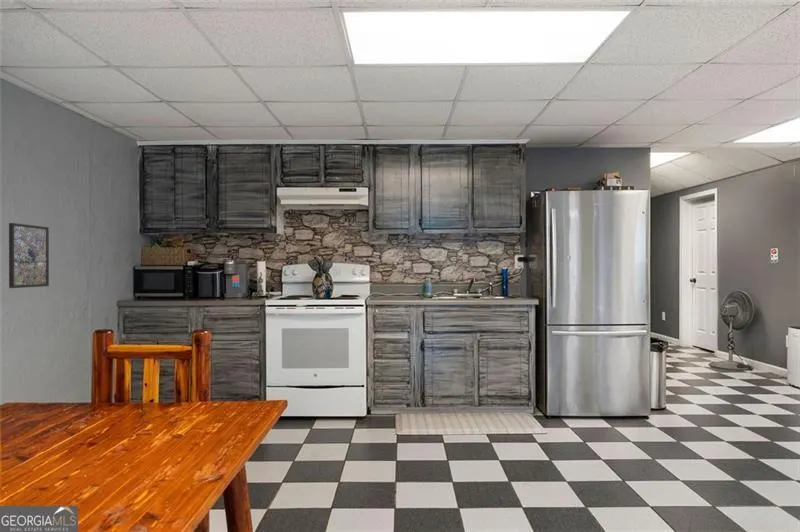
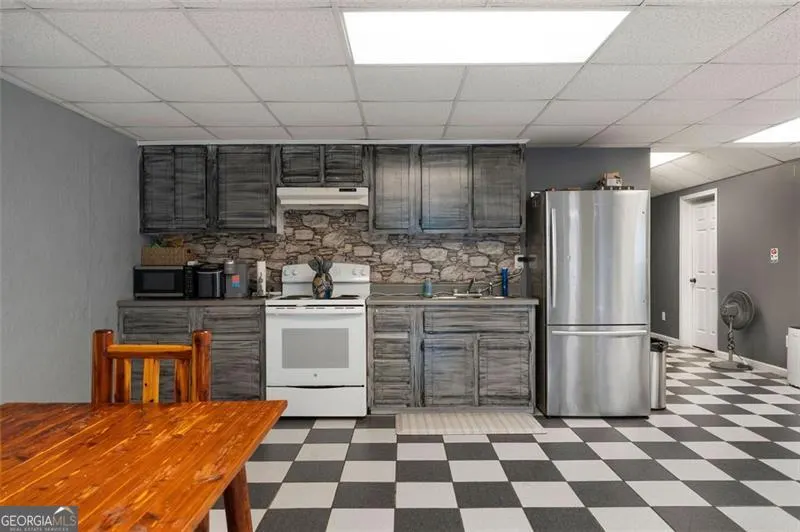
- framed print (29, 256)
